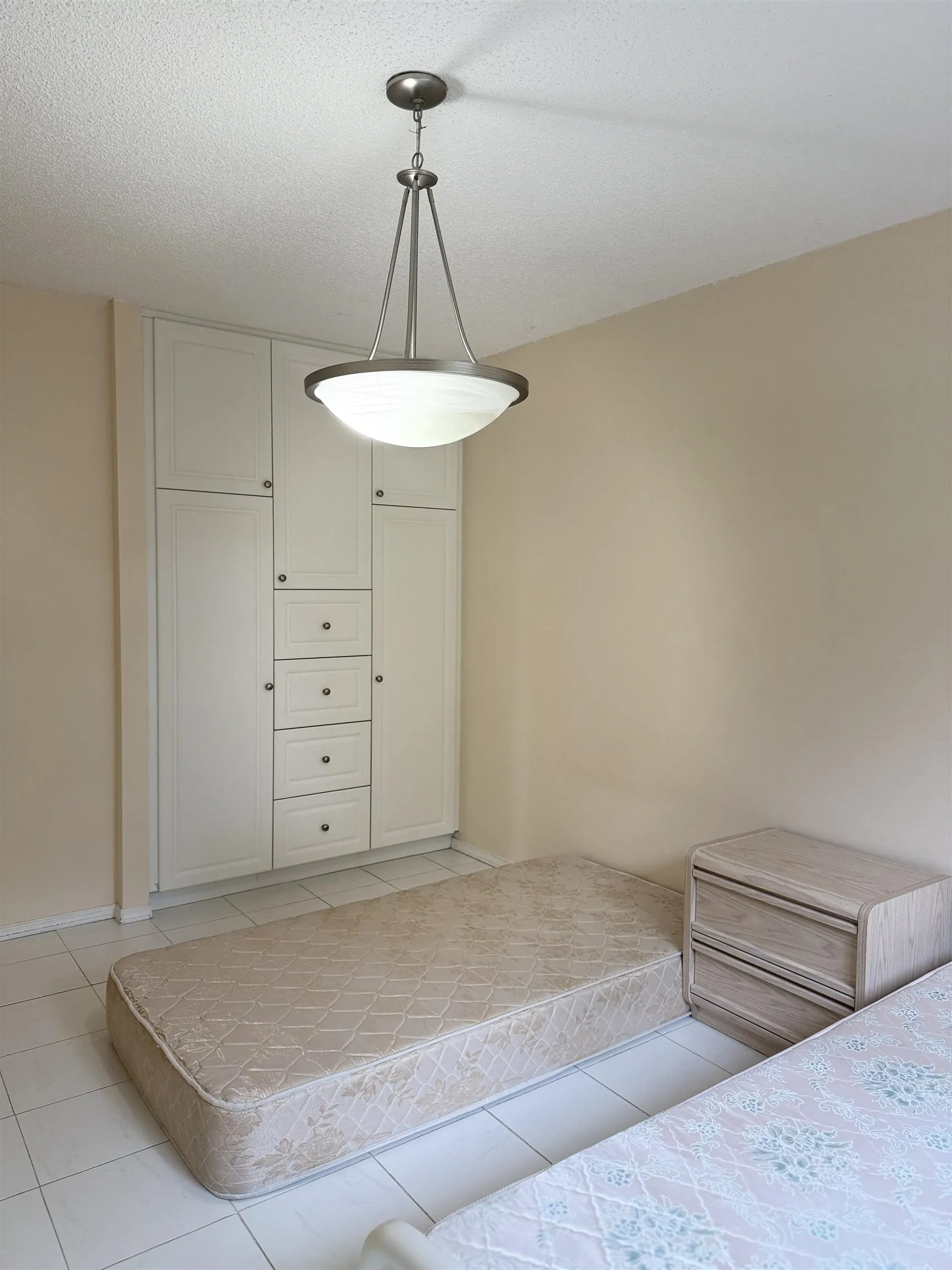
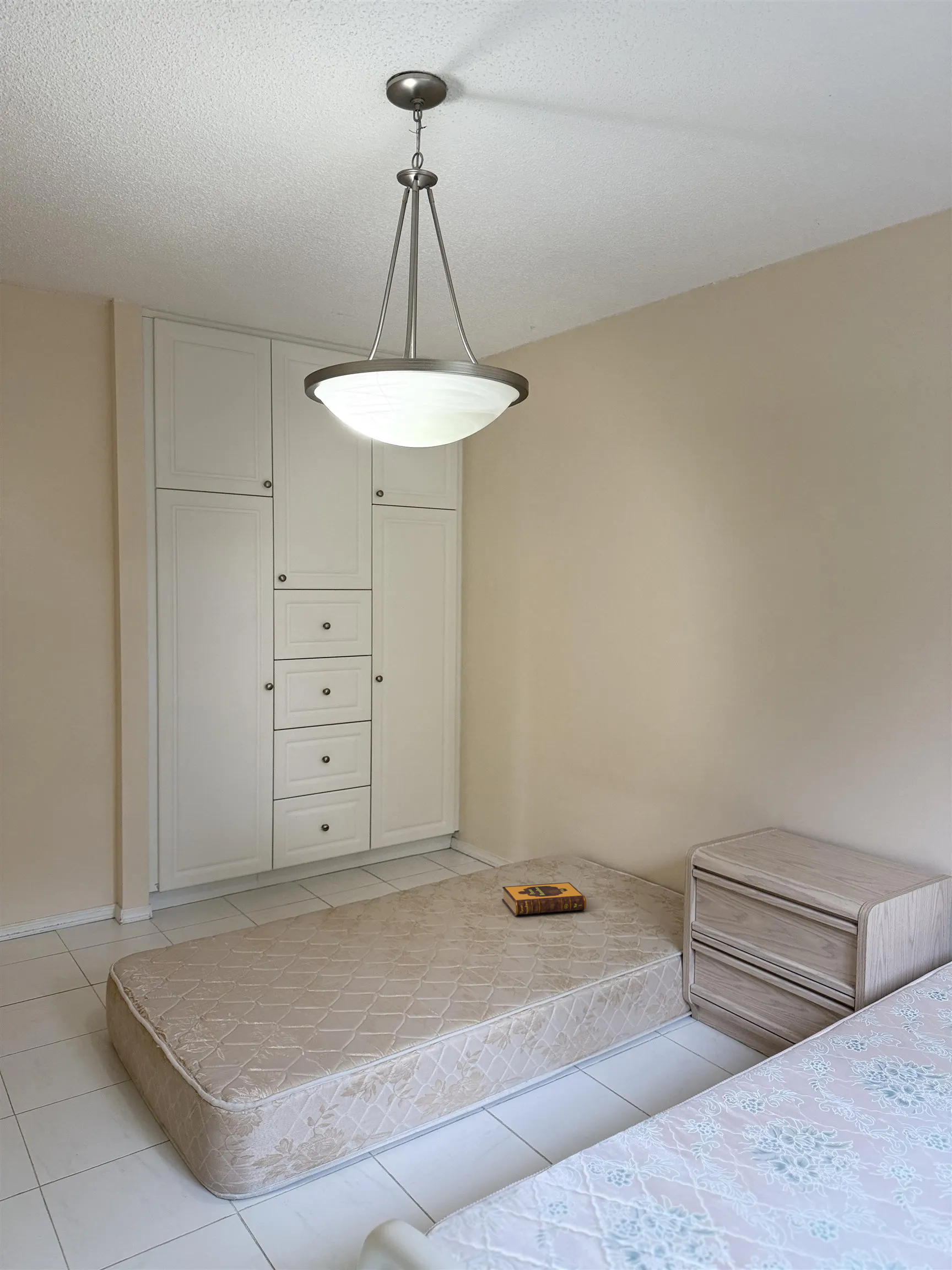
+ hardback book (543, 898)
